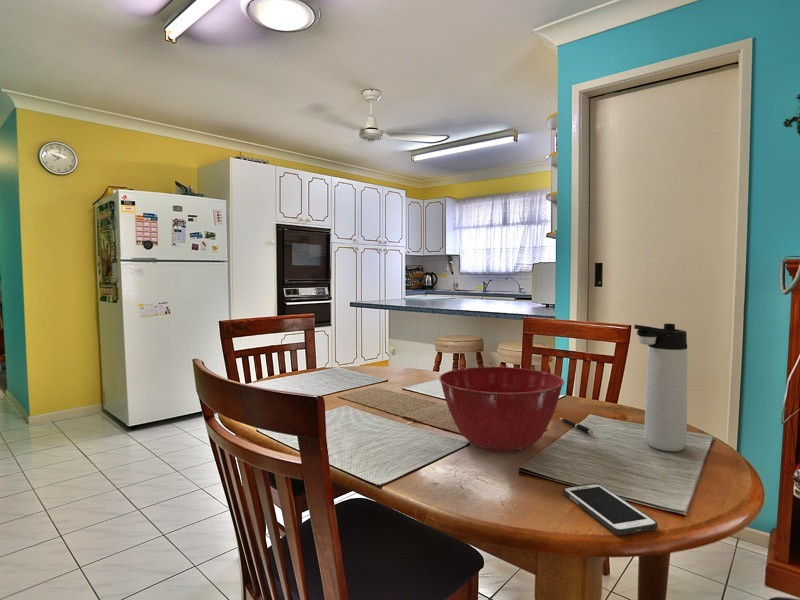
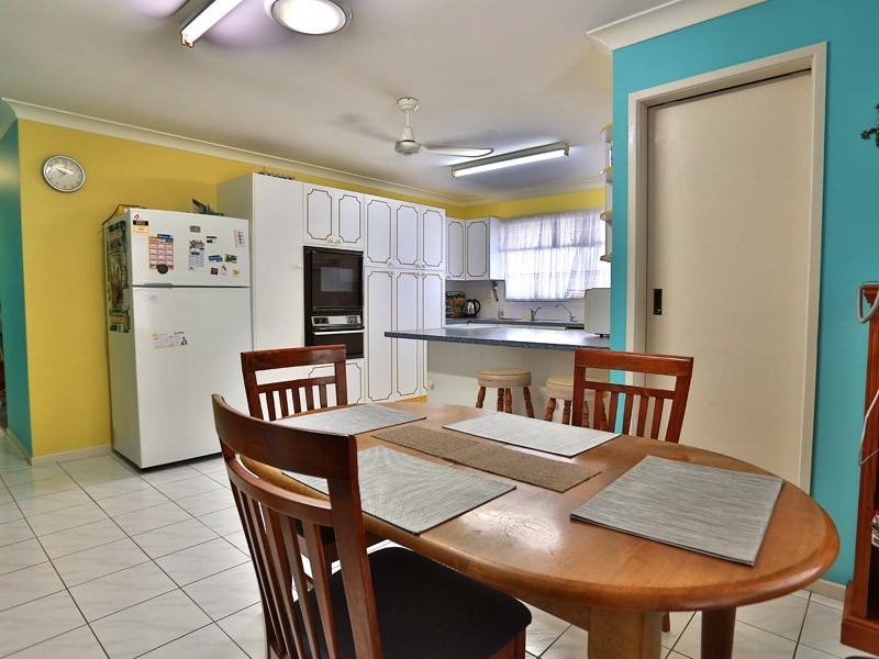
- thermos bottle (658, 385)
- cell phone (606, 506)
- pen (574, 424)
- mixing bowl (499, 409)
